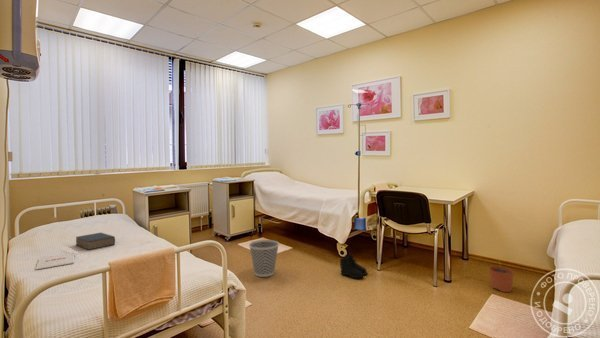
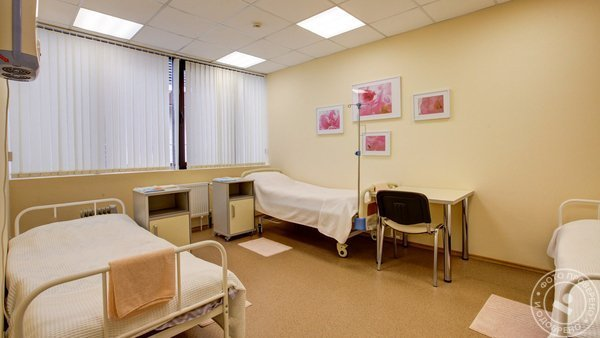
- magazine (56, 260)
- book (95, 240)
- plant pot (501, 274)
- boots (353, 264)
- wastebasket (264, 258)
